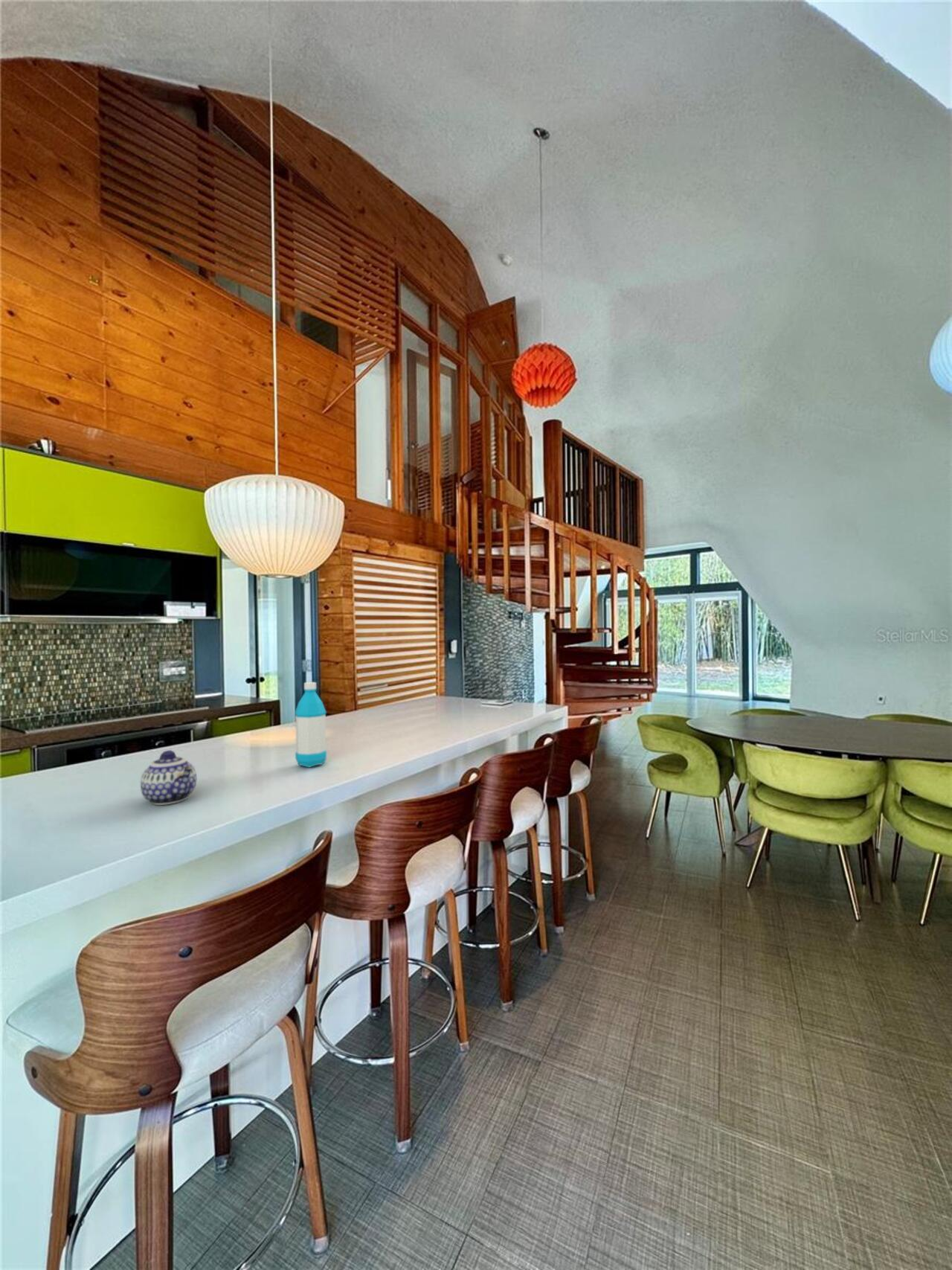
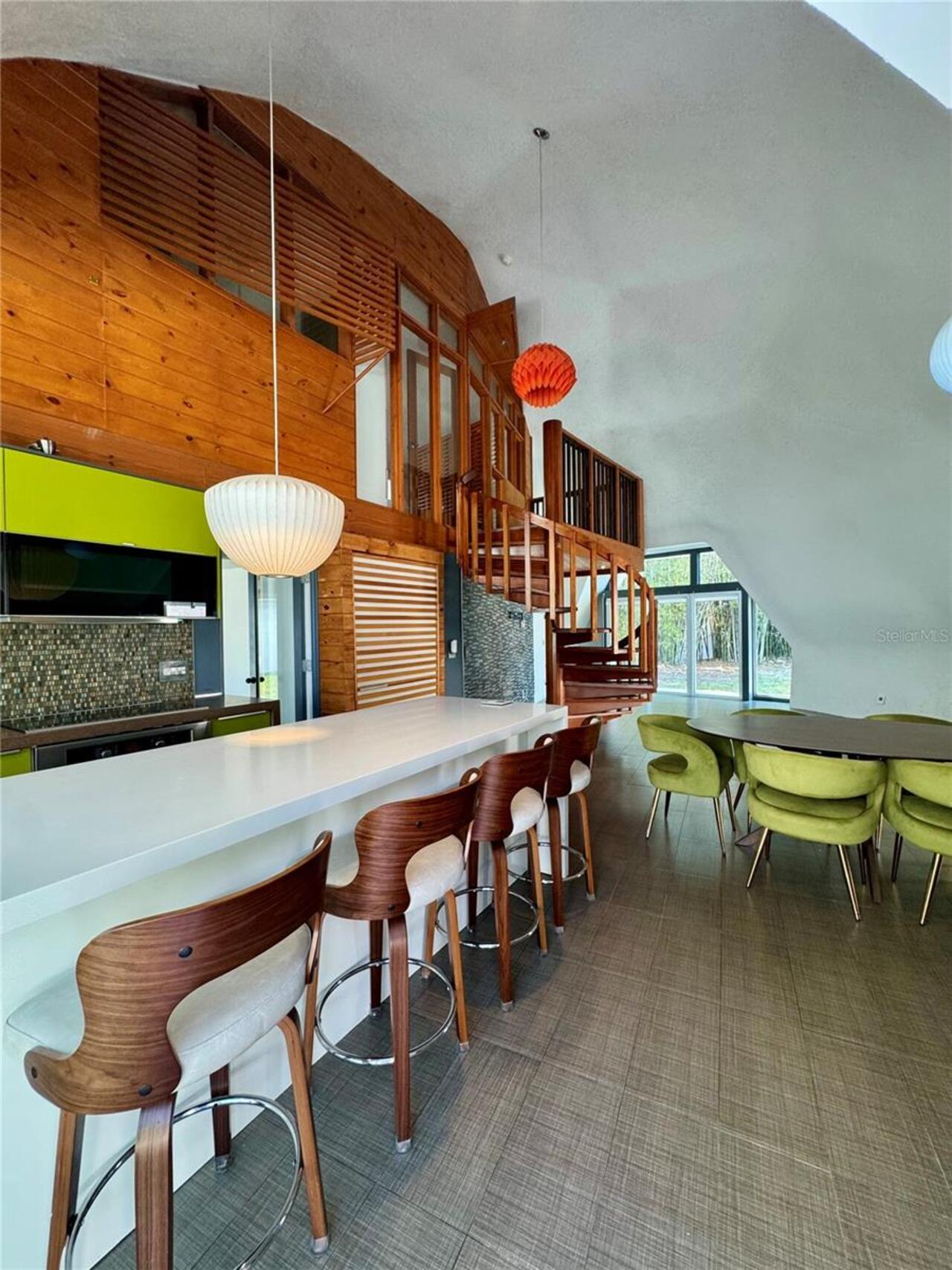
- water bottle (310, 723)
- teapot (169, 775)
